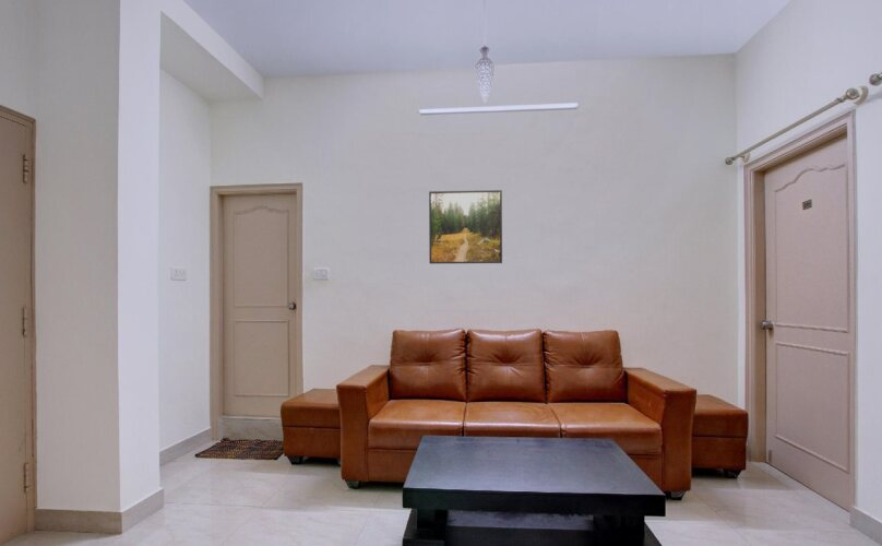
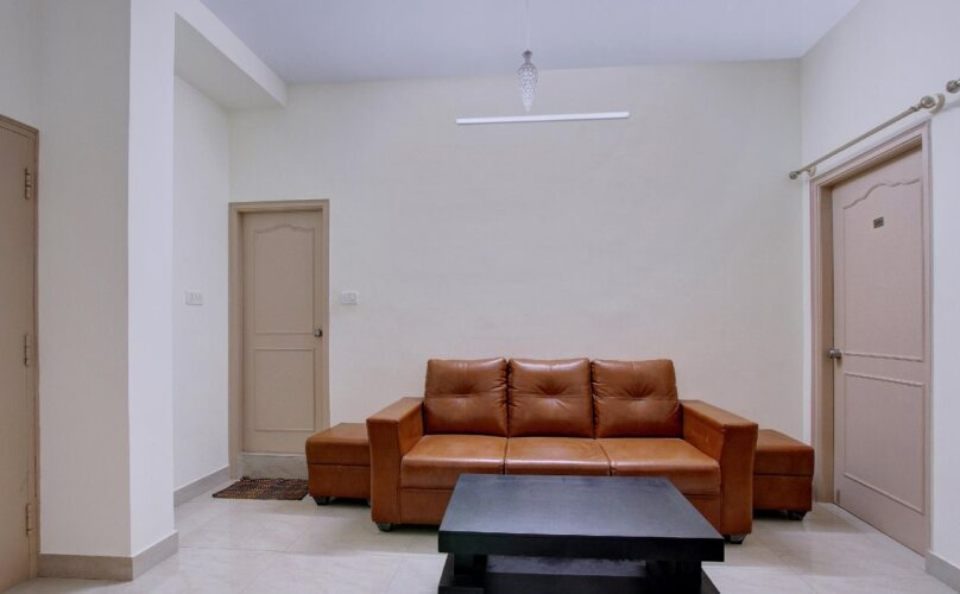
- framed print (465, 227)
